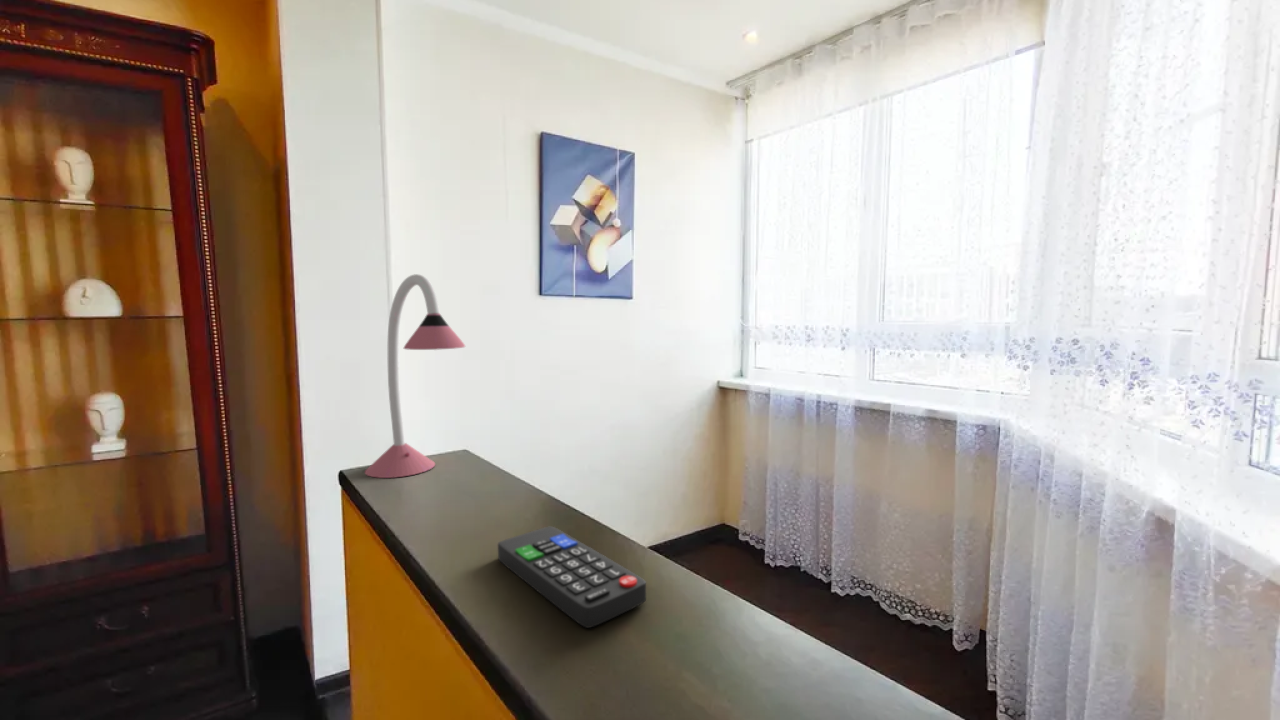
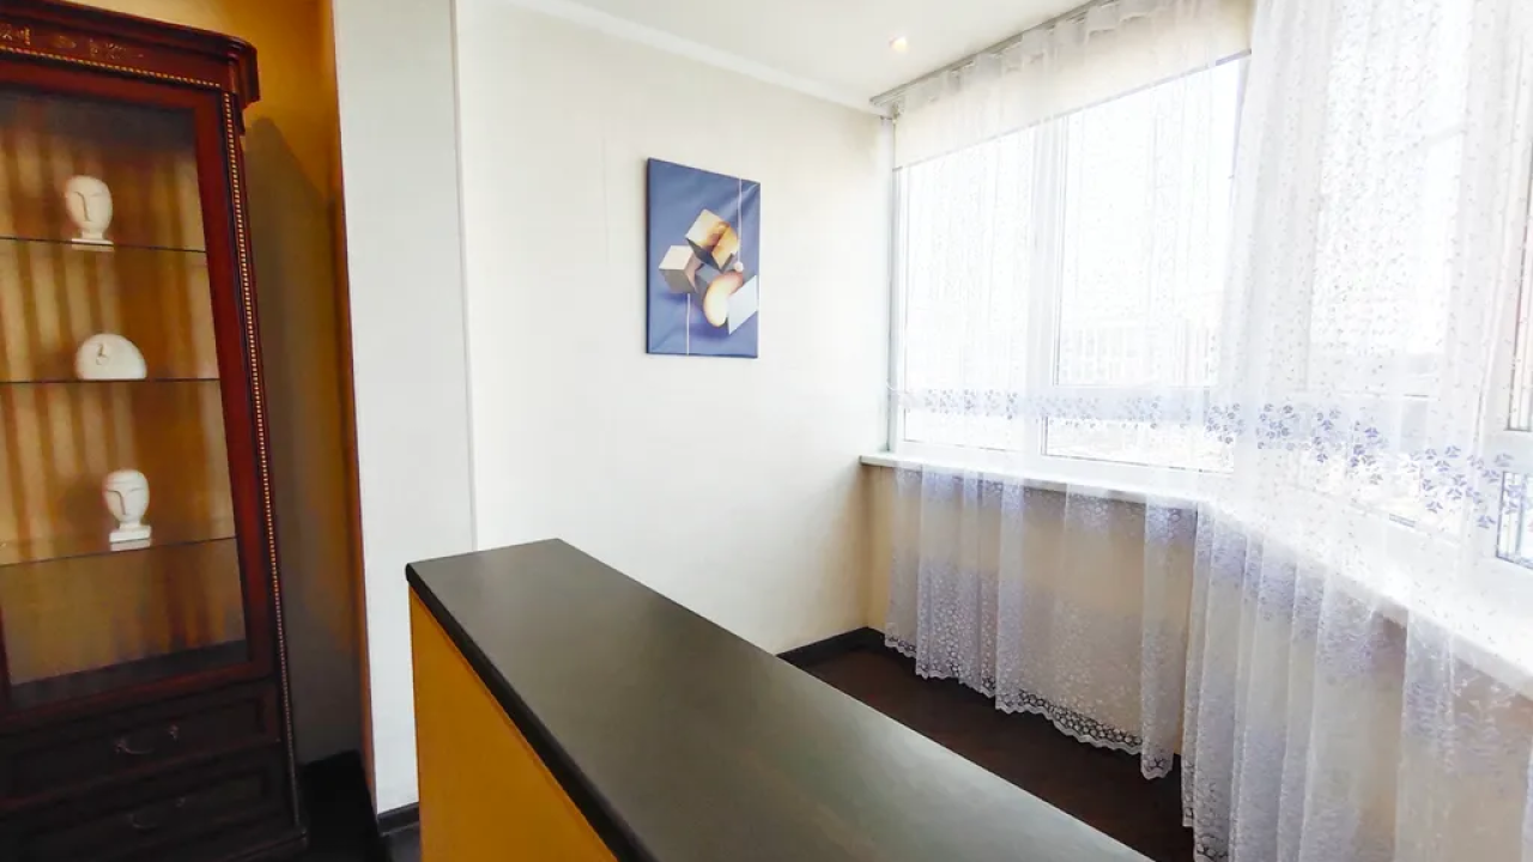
- remote control (566, 567)
- desk lamp (398, 376)
